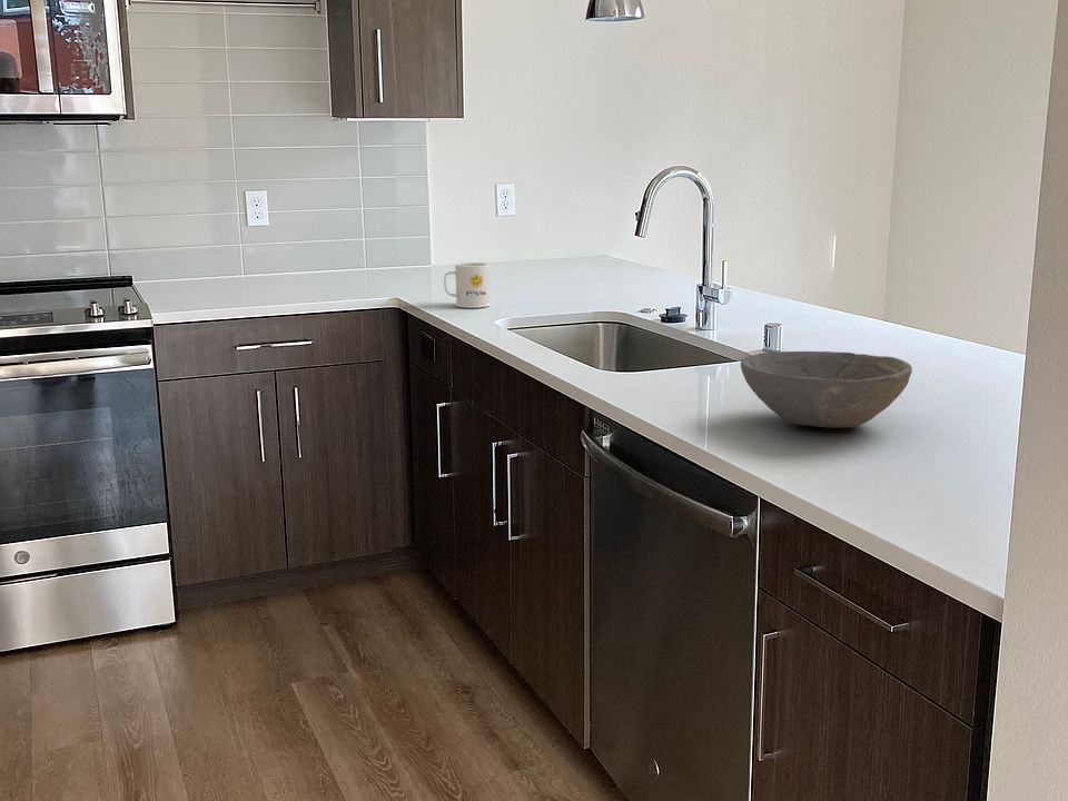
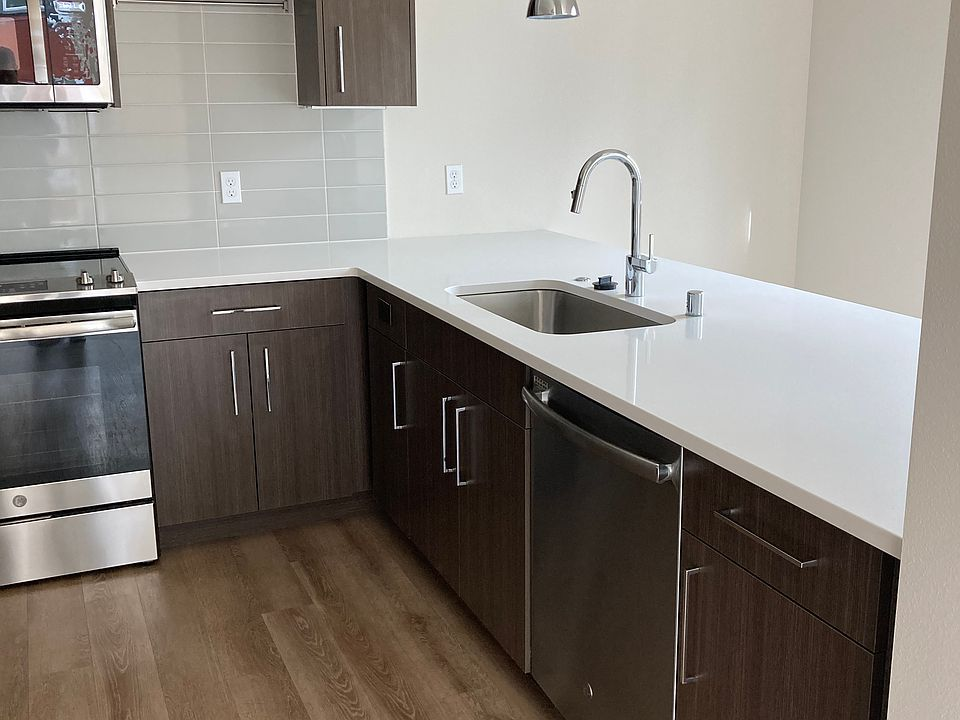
- mug (467, 285)
- bowl (823, 393)
